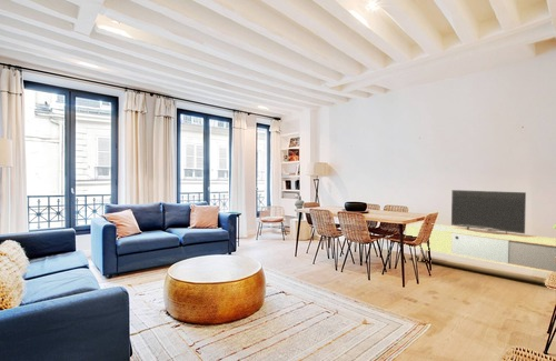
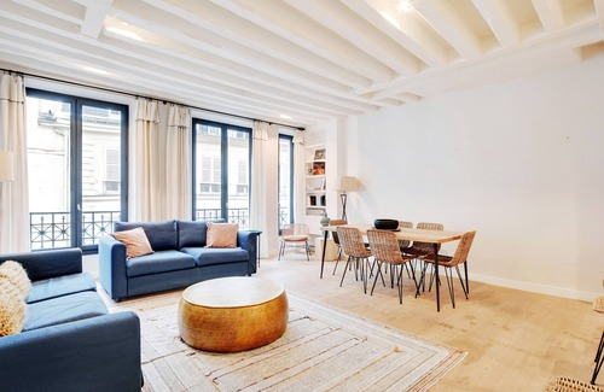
- media console (484, 231)
